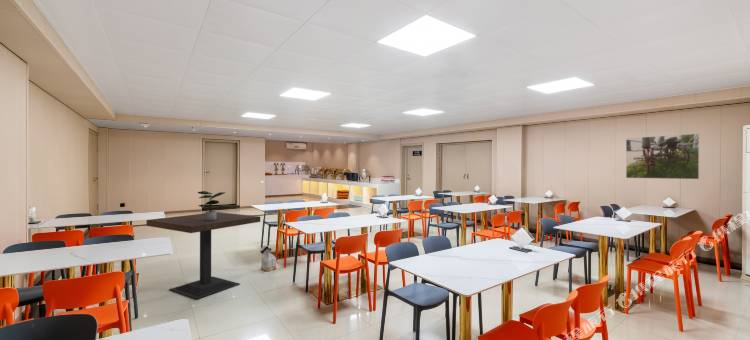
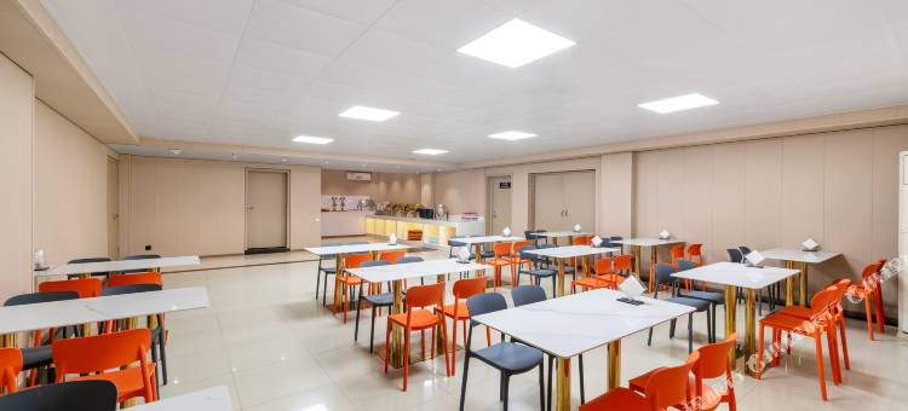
- bag (268, 257)
- dining table (205, 252)
- potted plant (209, 204)
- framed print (660, 157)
